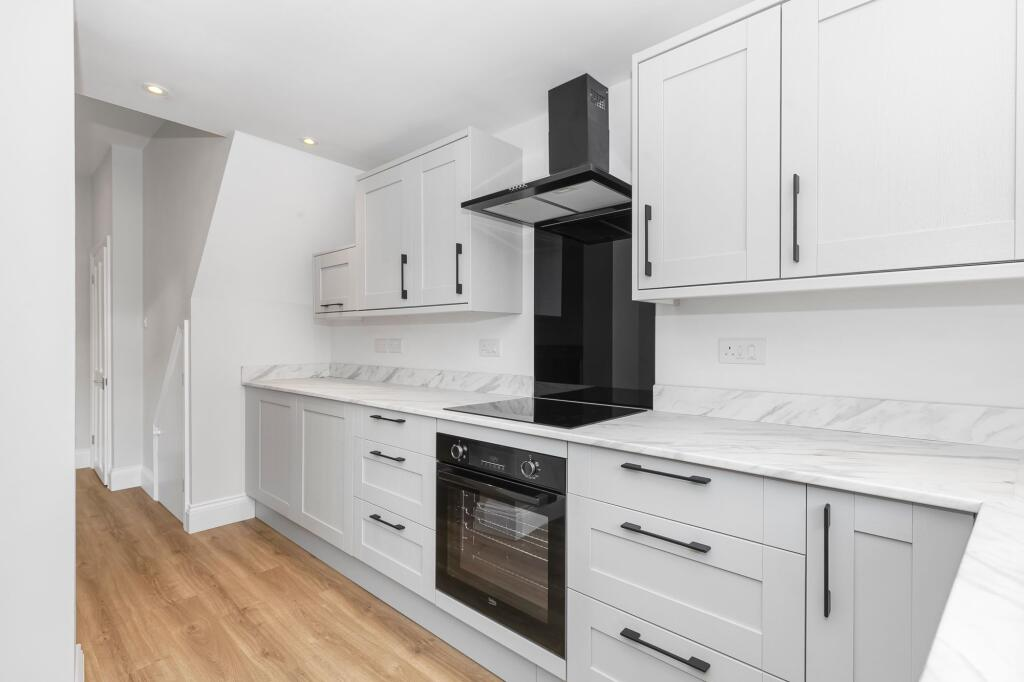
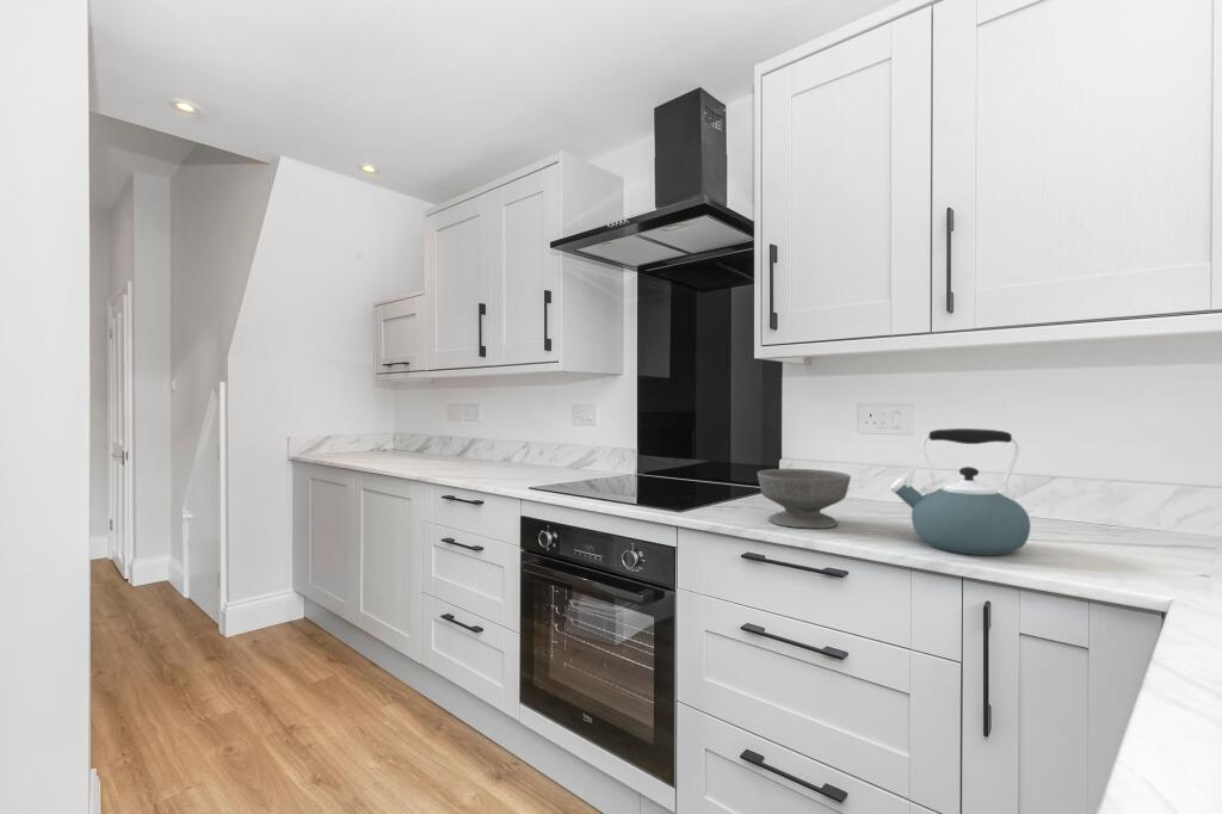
+ bowl (802, 497)
+ kettle (956, 486)
